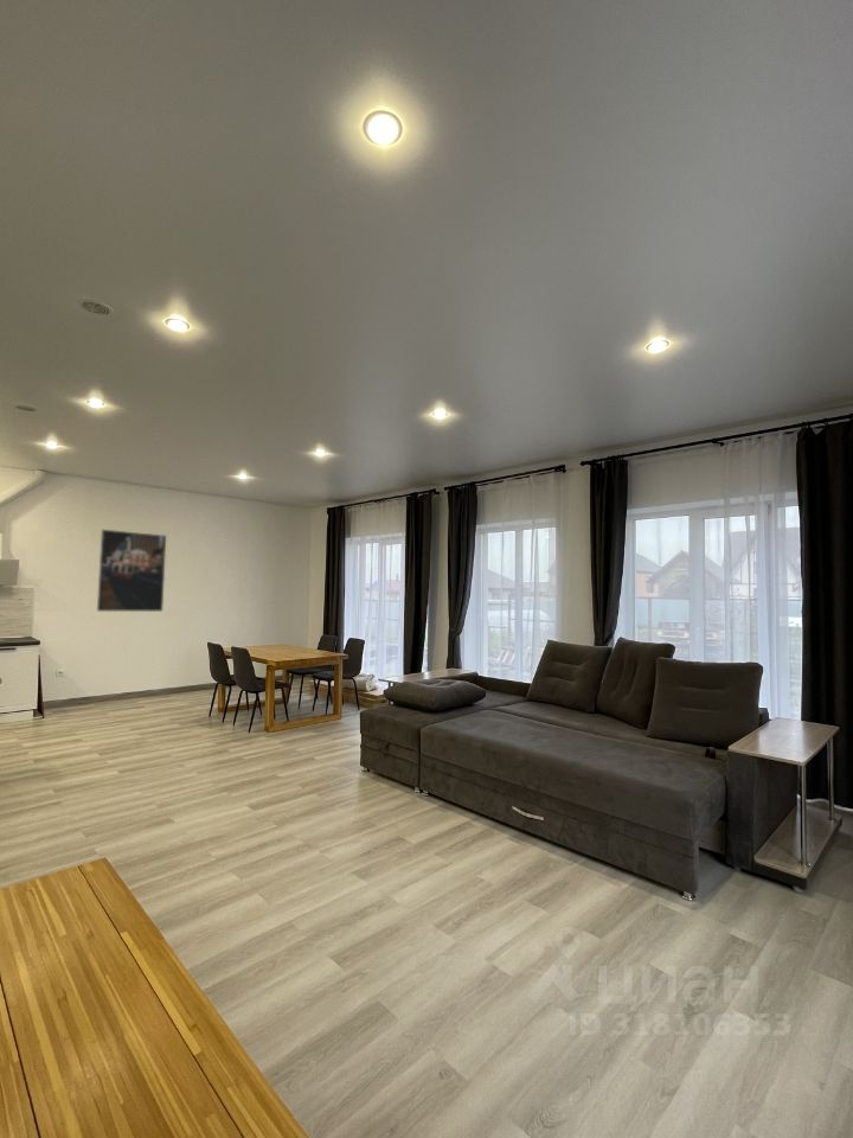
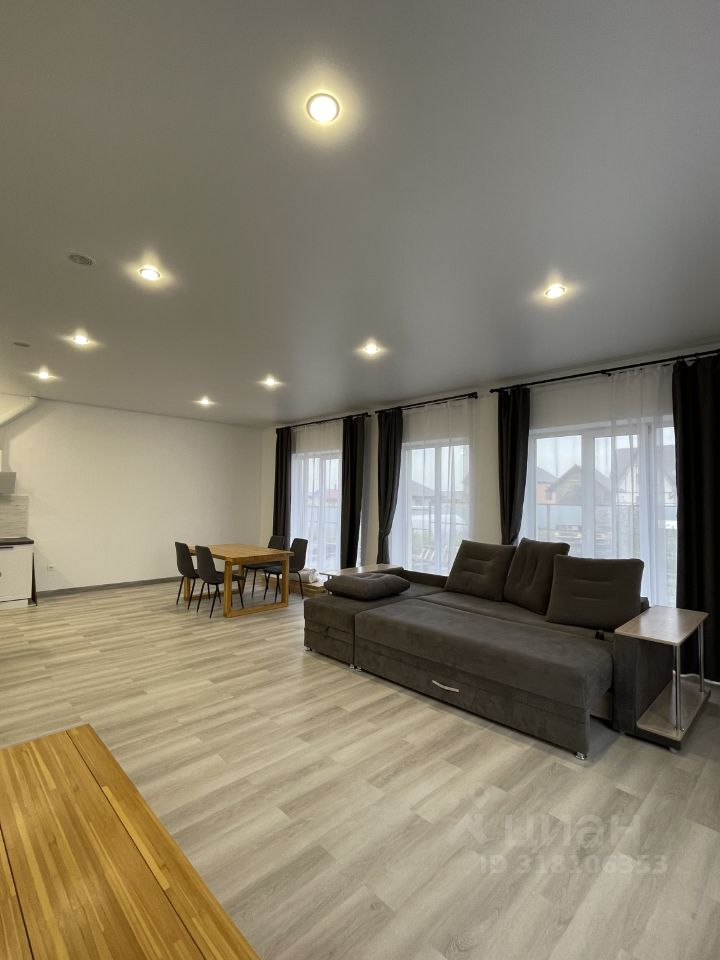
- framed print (133, 571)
